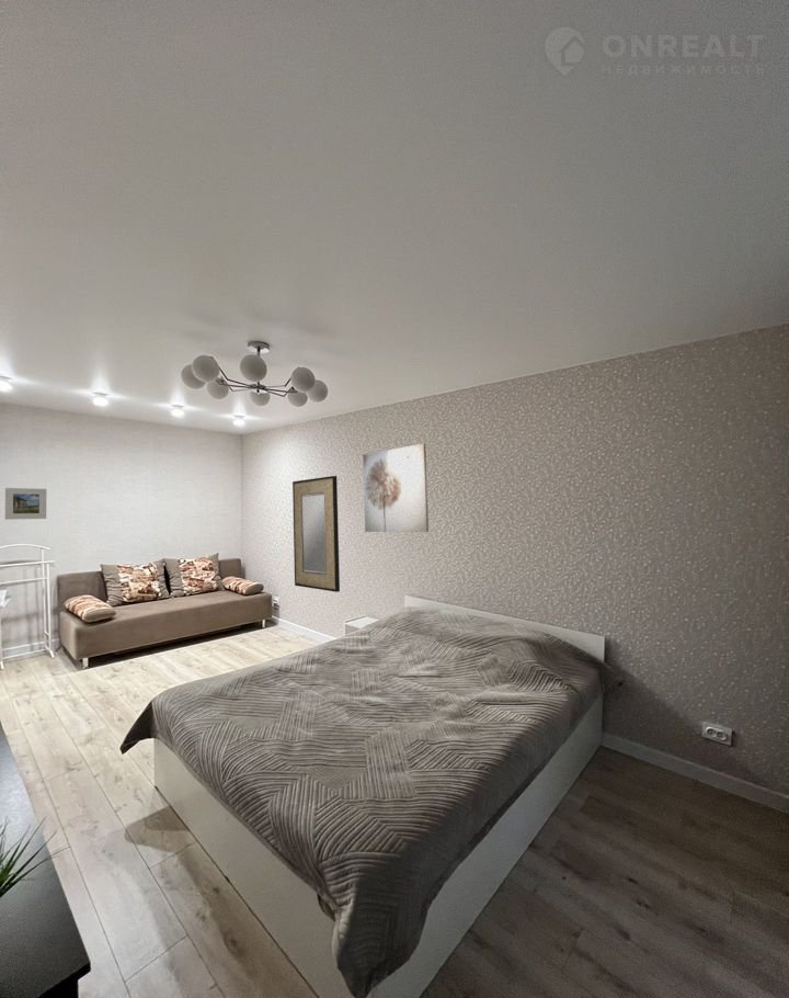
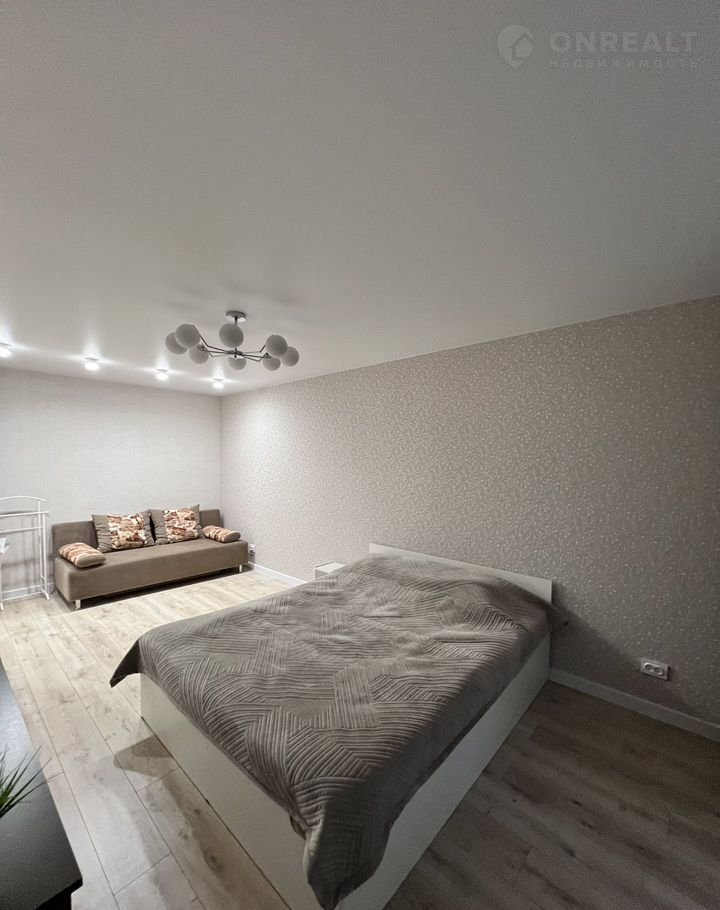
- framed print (26, 503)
- home mirror (315, 533)
- wall art (393, 490)
